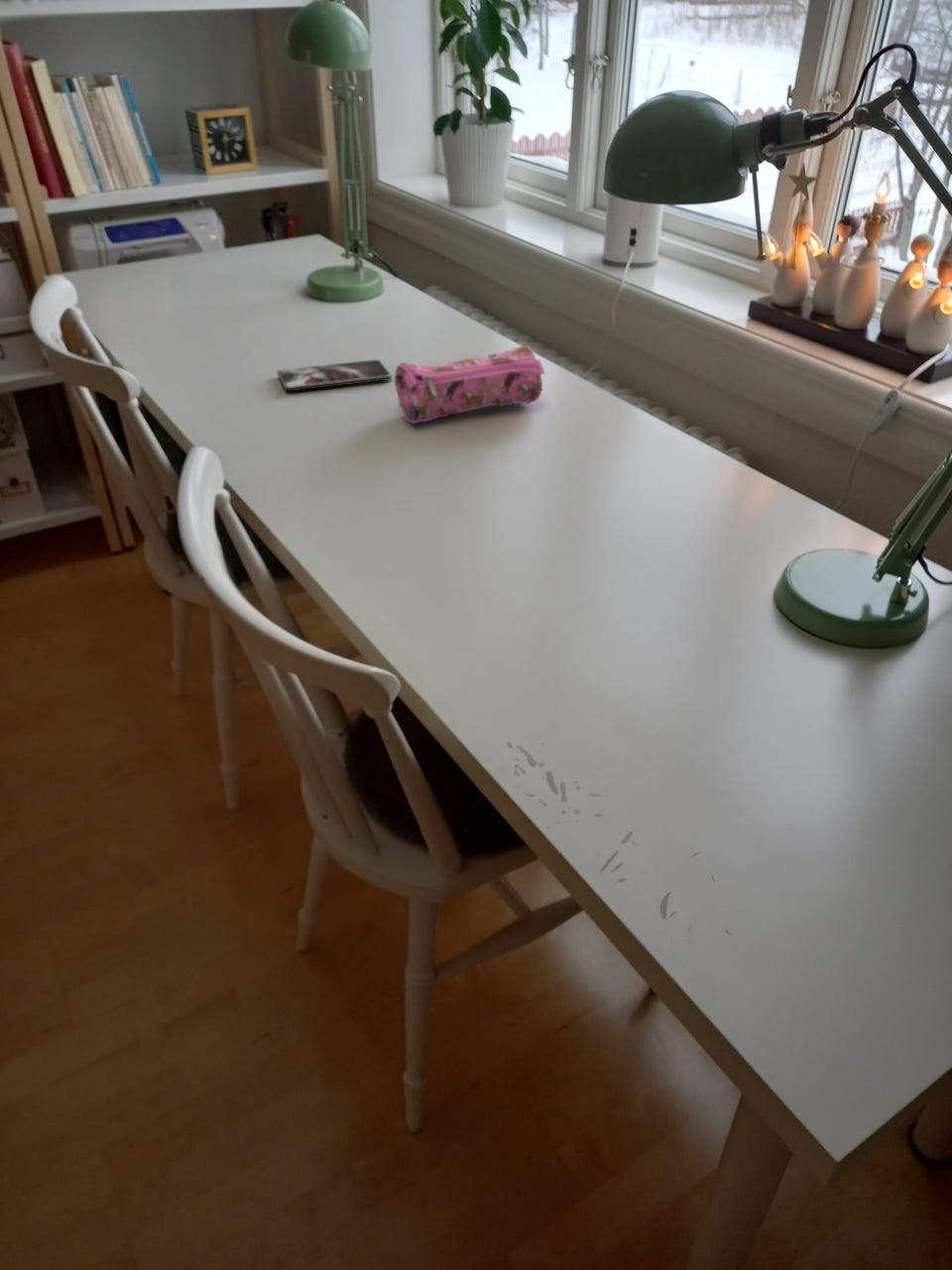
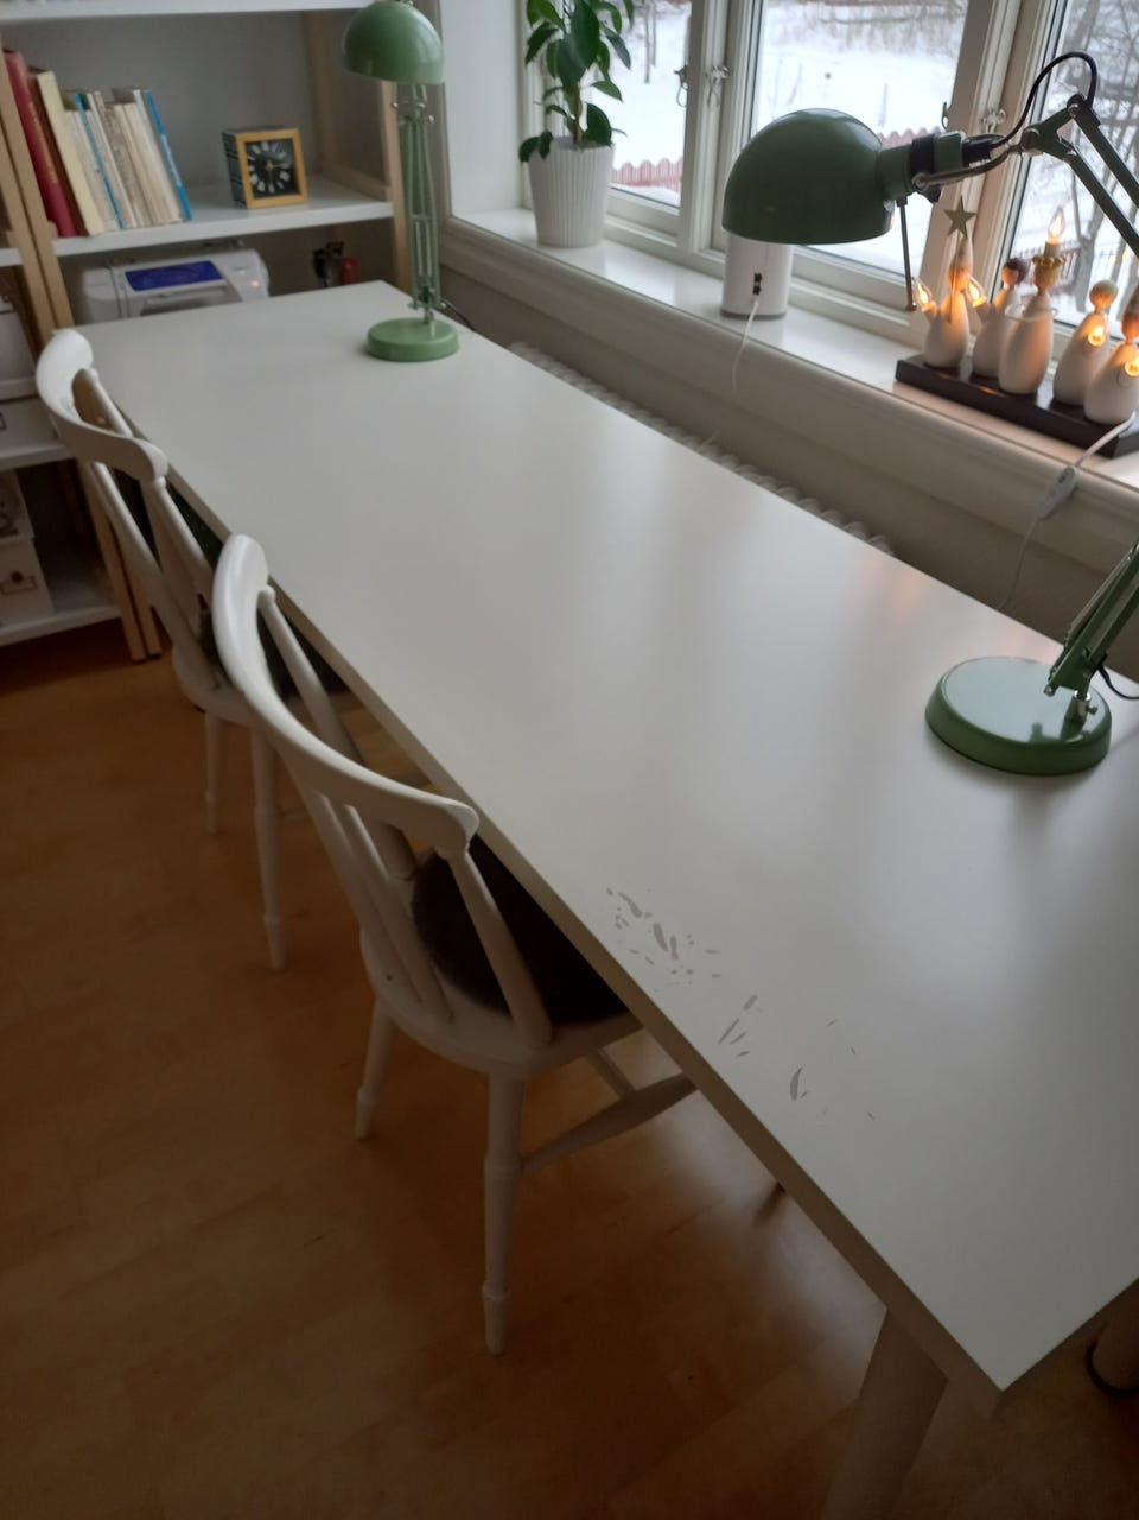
- smartphone (334, 375)
- pencil case (469, 383)
